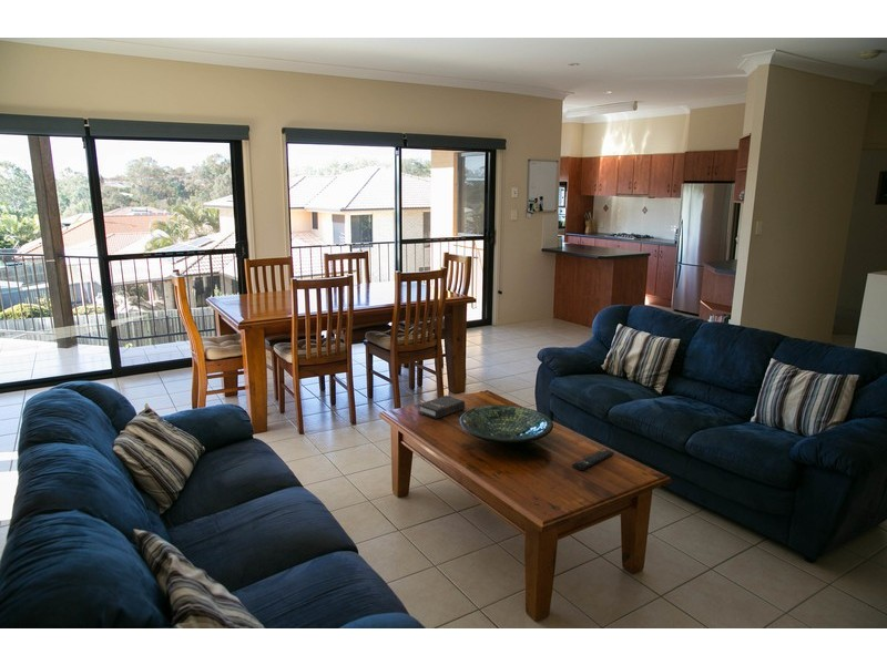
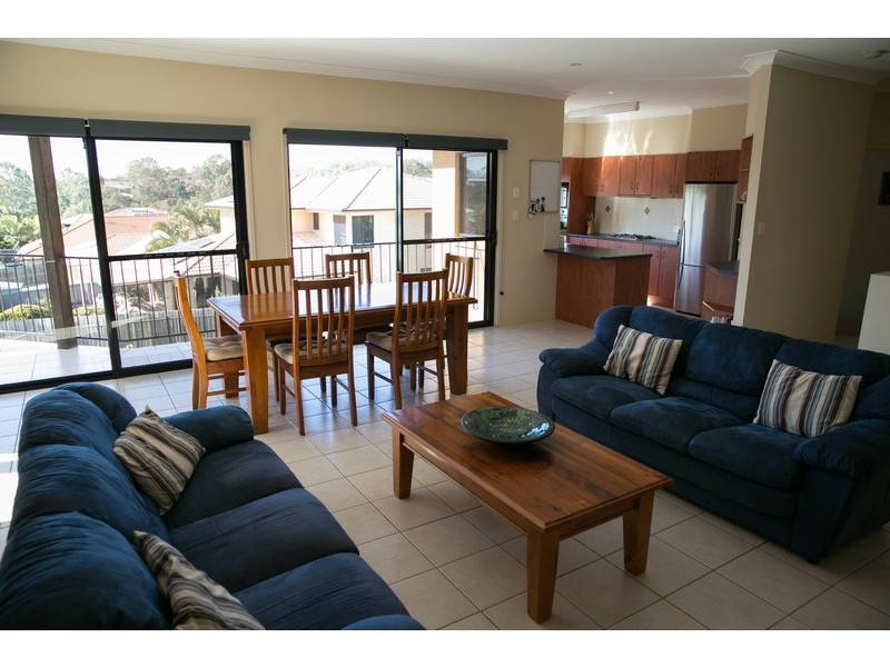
- hardback book (441, 407)
- remote control (593, 459)
